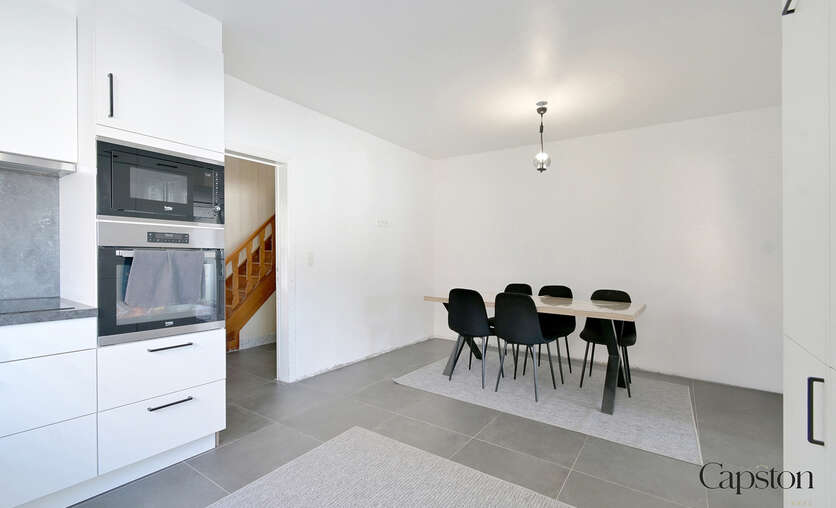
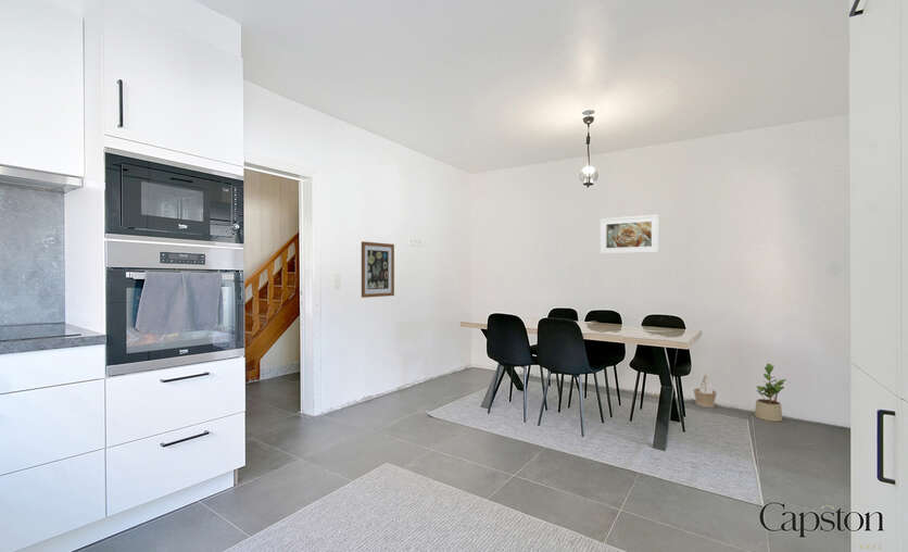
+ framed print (628, 235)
+ wall art (378, 269)
+ potted plant (770, 390)
+ basket (705, 389)
